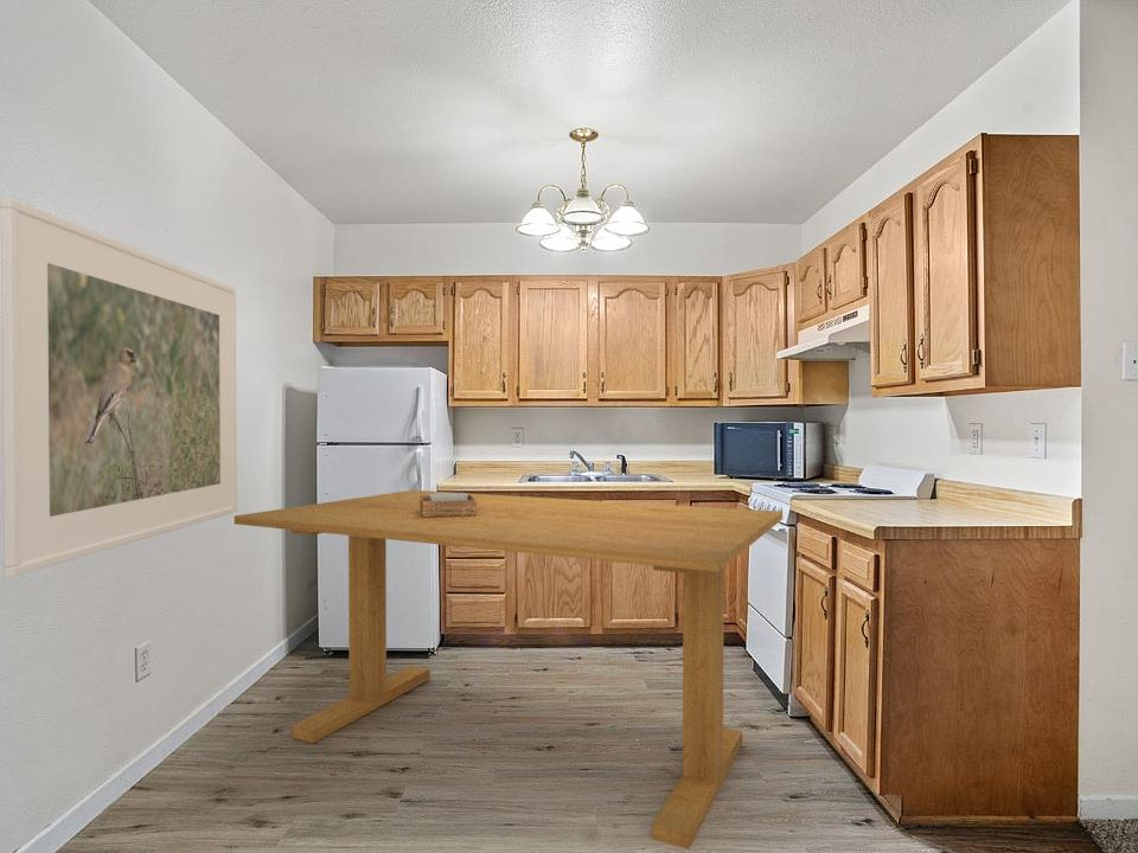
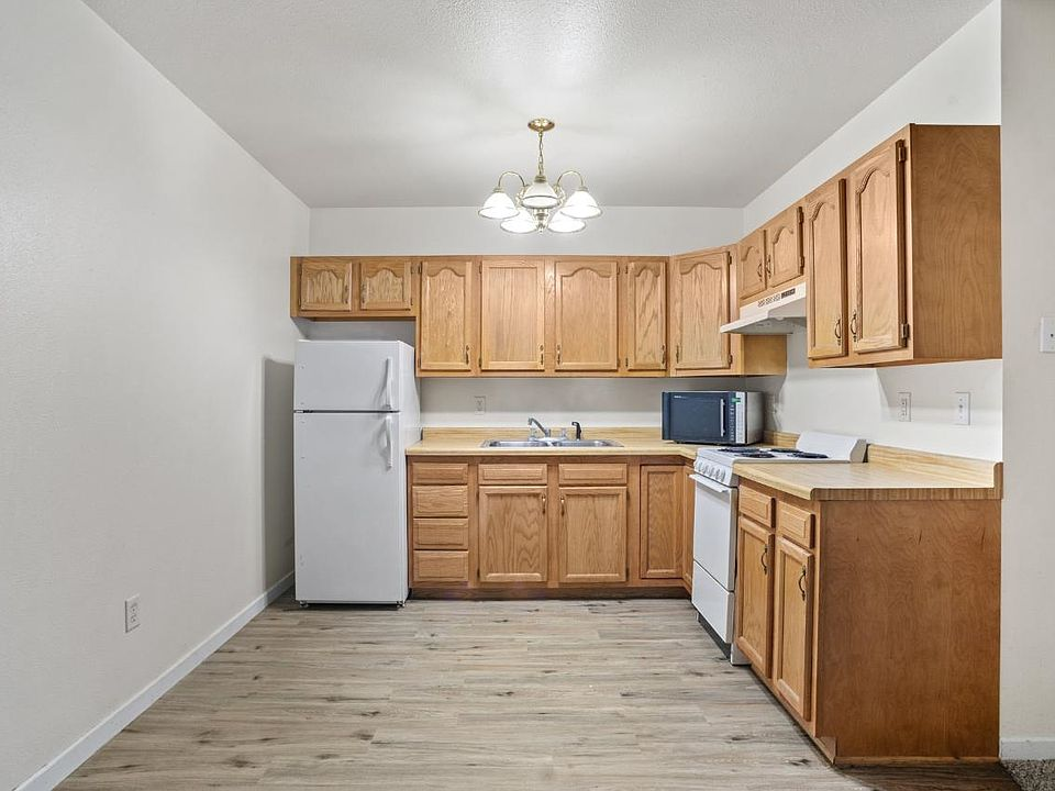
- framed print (149, 396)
- dining table (524, 552)
- napkin holder (447, 502)
